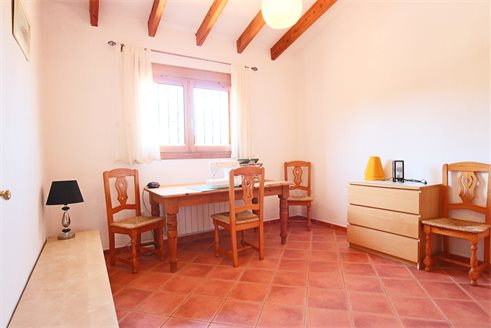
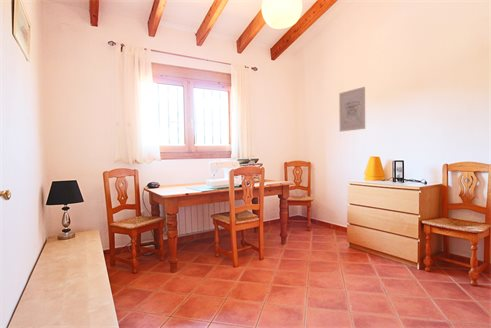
+ wall art (351, 110)
